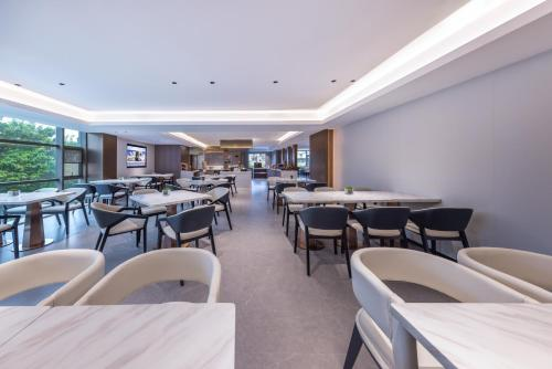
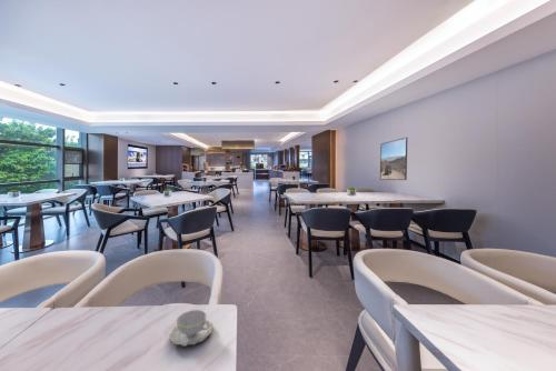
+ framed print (393, 160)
+ chinaware (191, 325)
